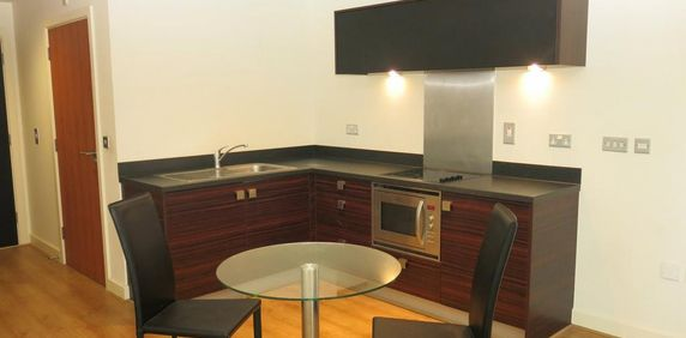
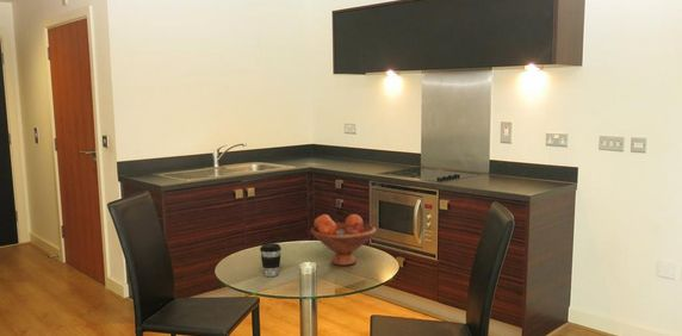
+ coffee cup (271, 260)
+ fruit bowl (343, 238)
